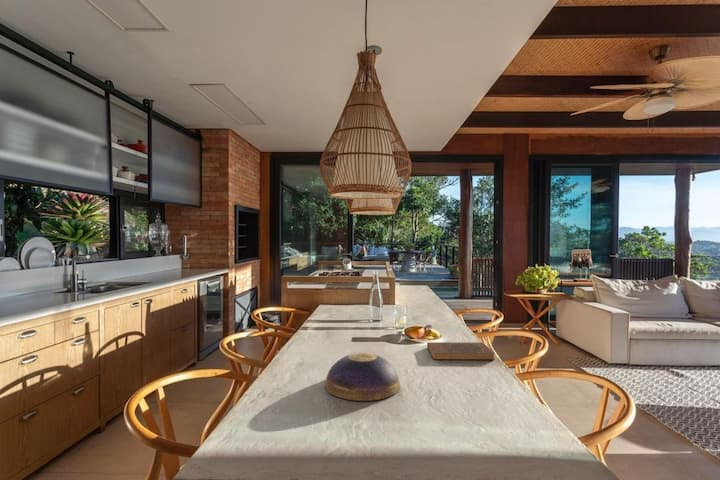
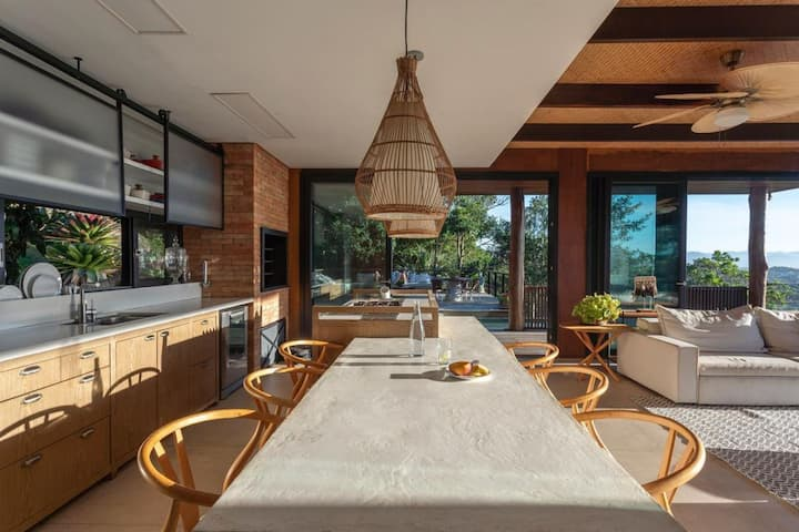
- book (459, 350)
- decorative bowl (362, 369)
